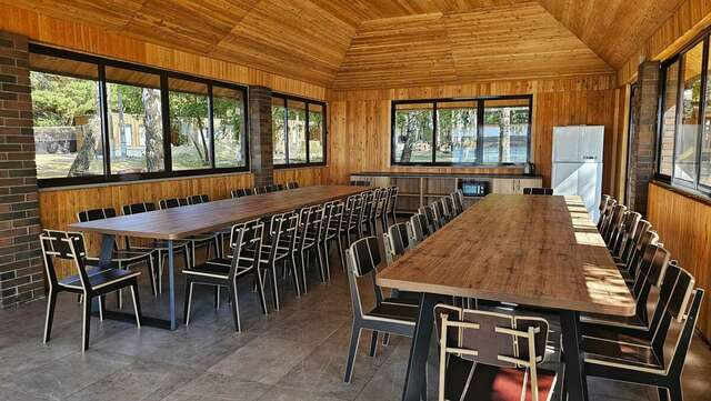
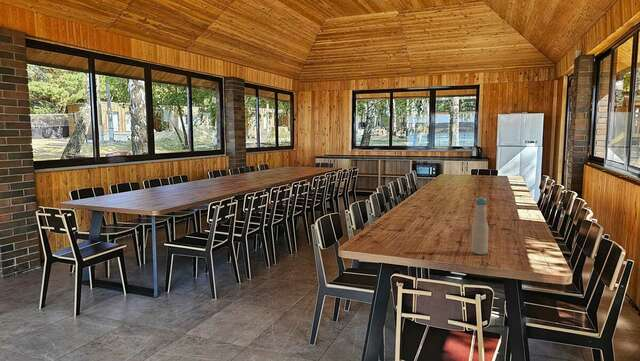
+ bottle (480, 225)
